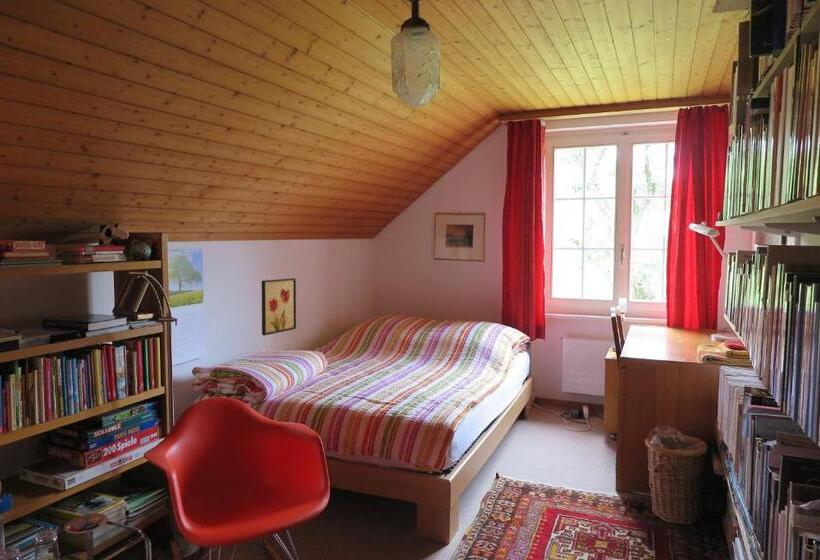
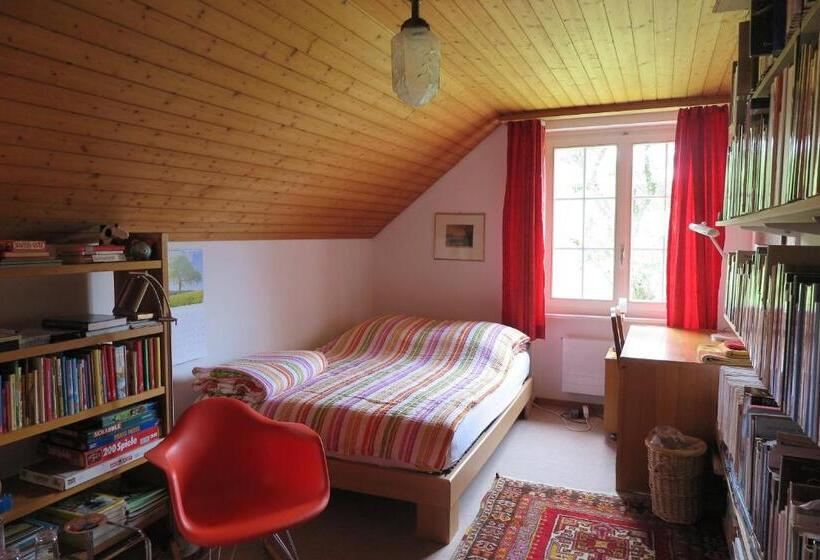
- wall art (278, 305)
